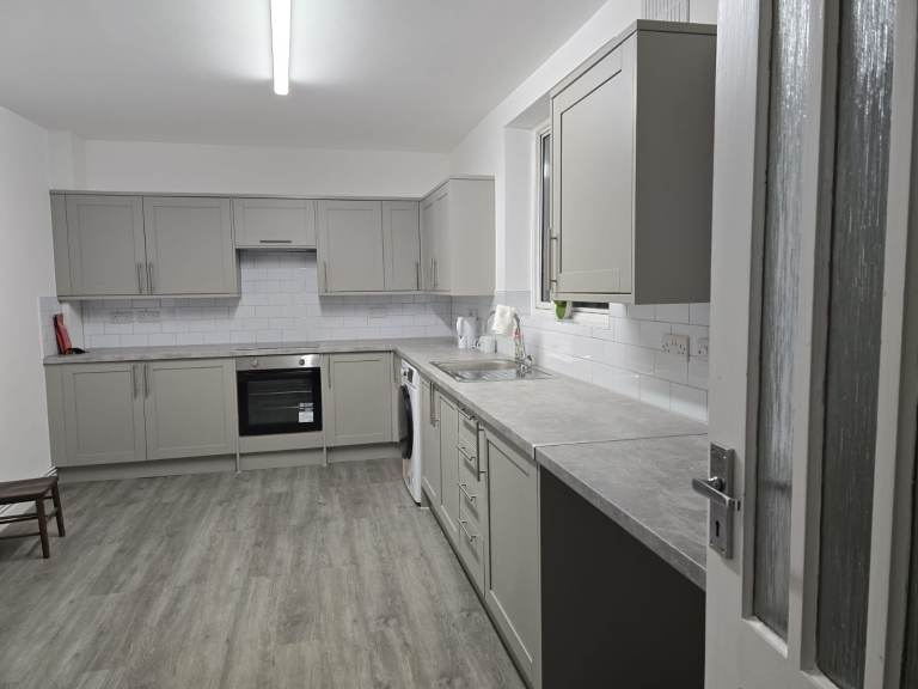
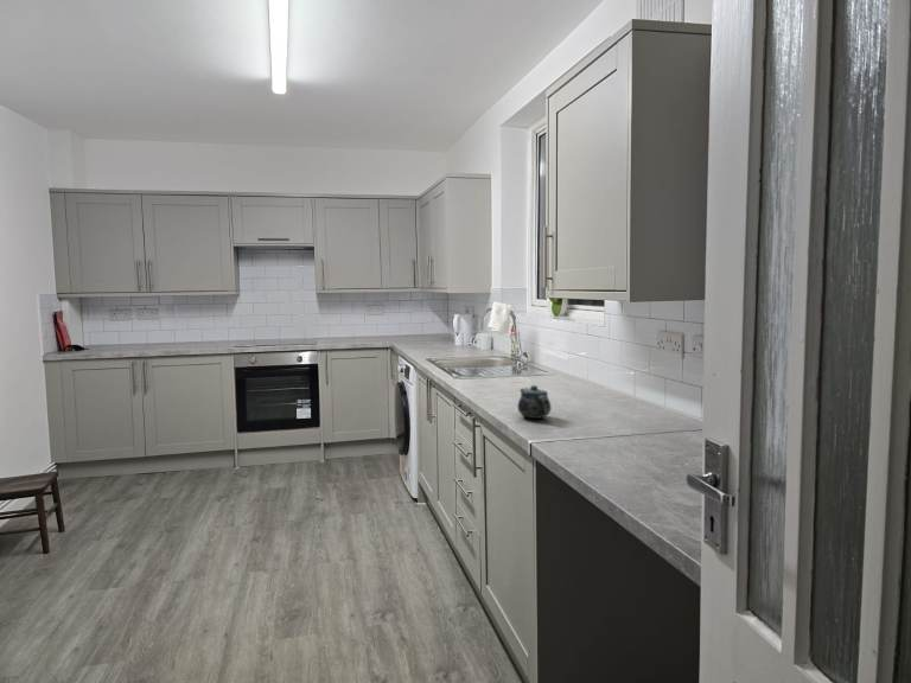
+ chinaware (534, 401)
